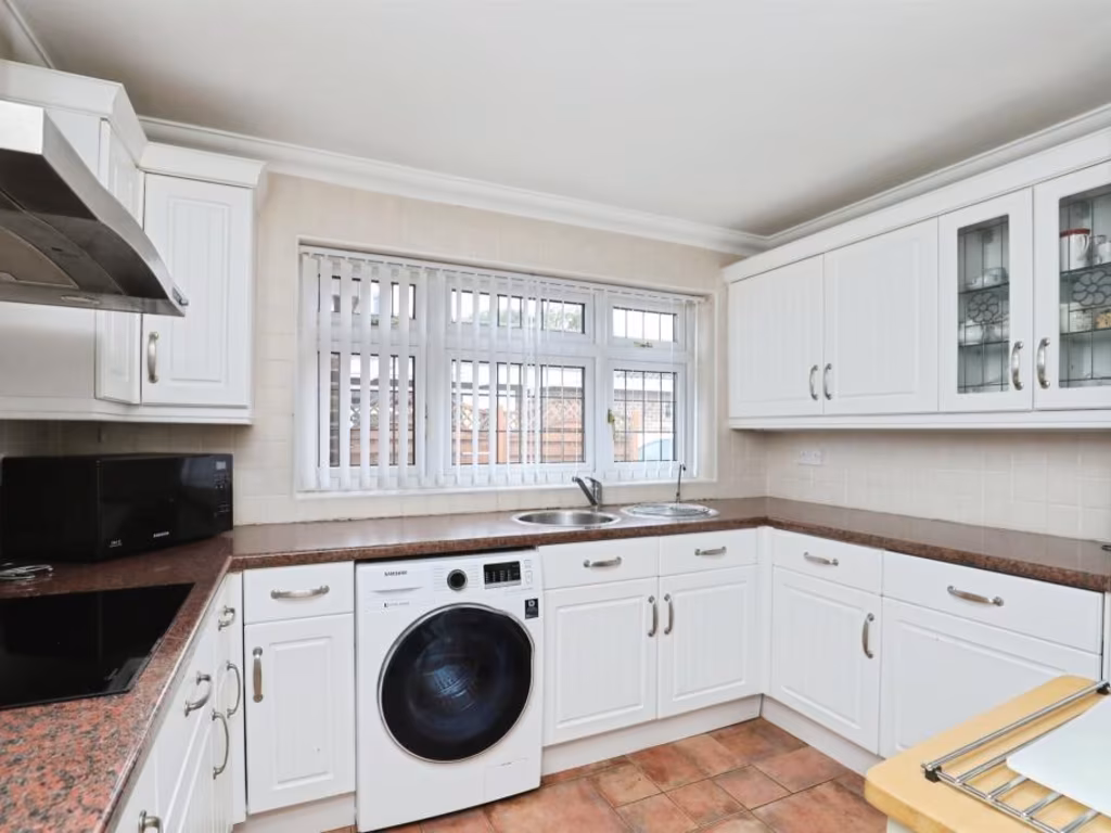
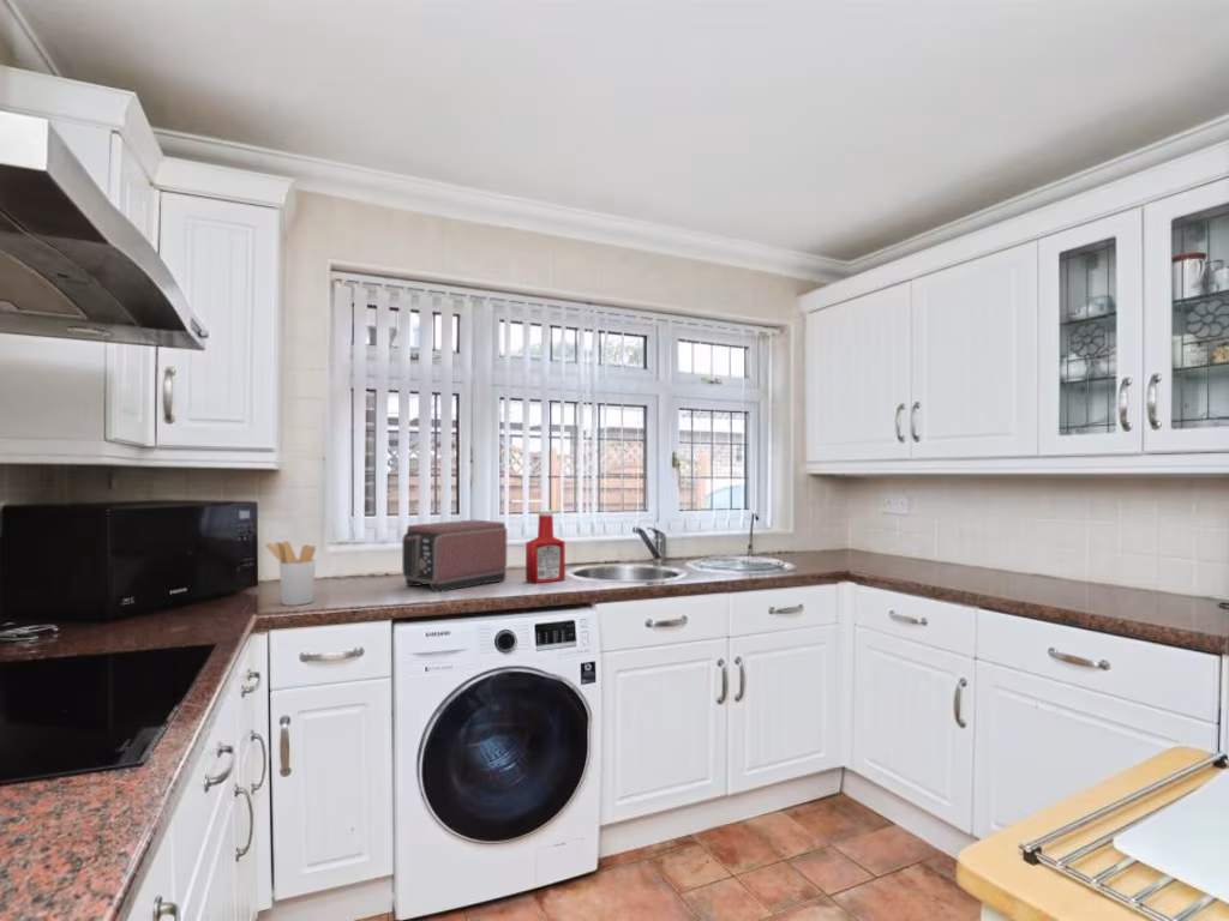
+ utensil holder (290, 571)
+ soap bottle (545, 544)
+ toaster (451, 554)
